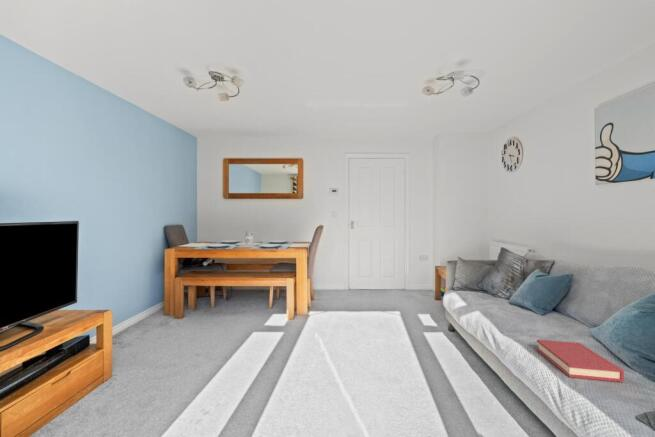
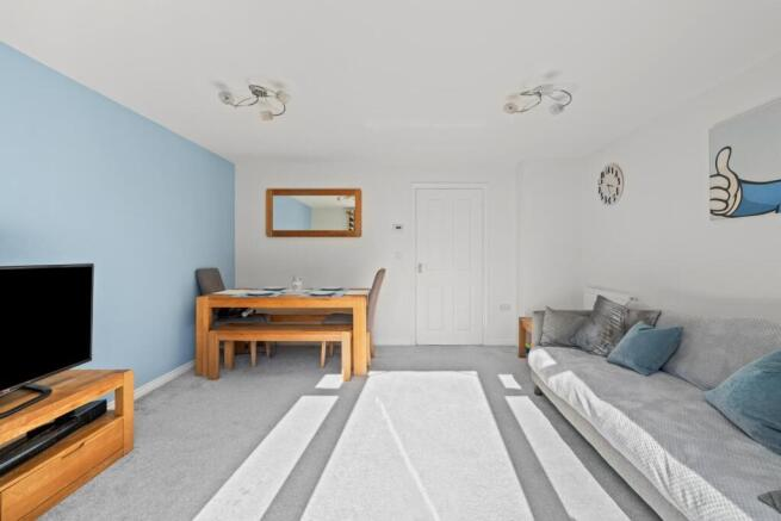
- hardback book (575, 358)
